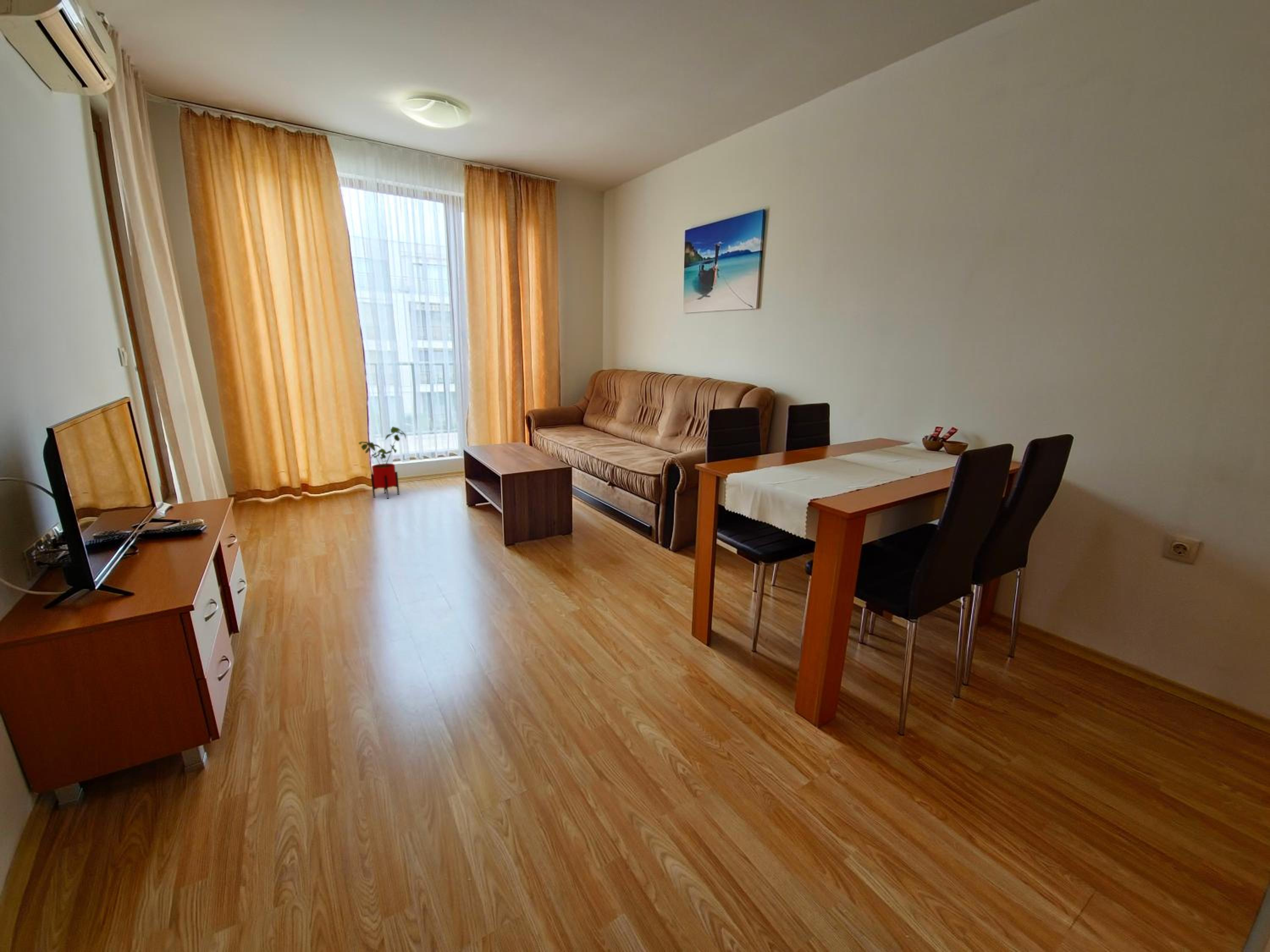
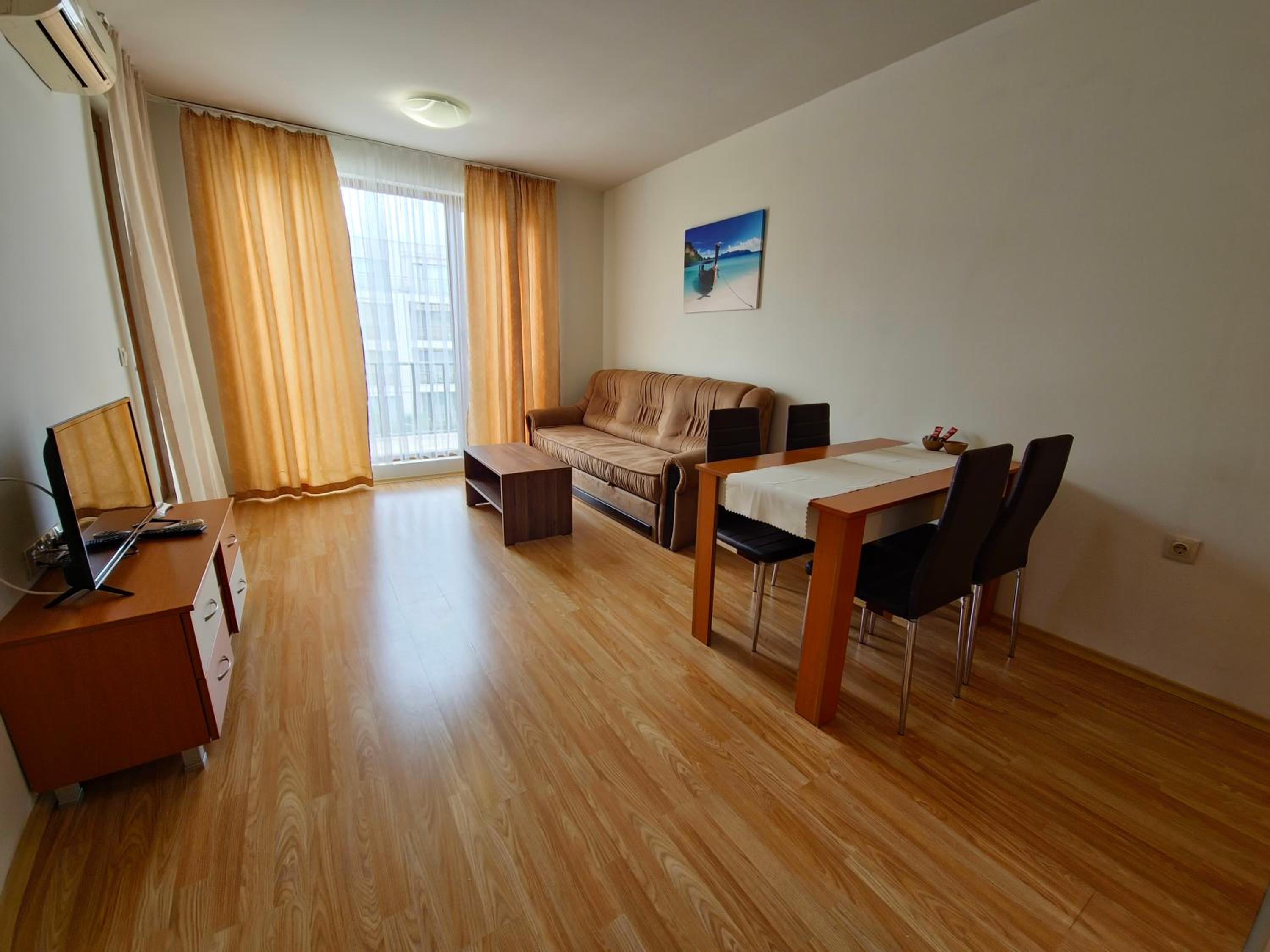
- house plant (387, 462)
